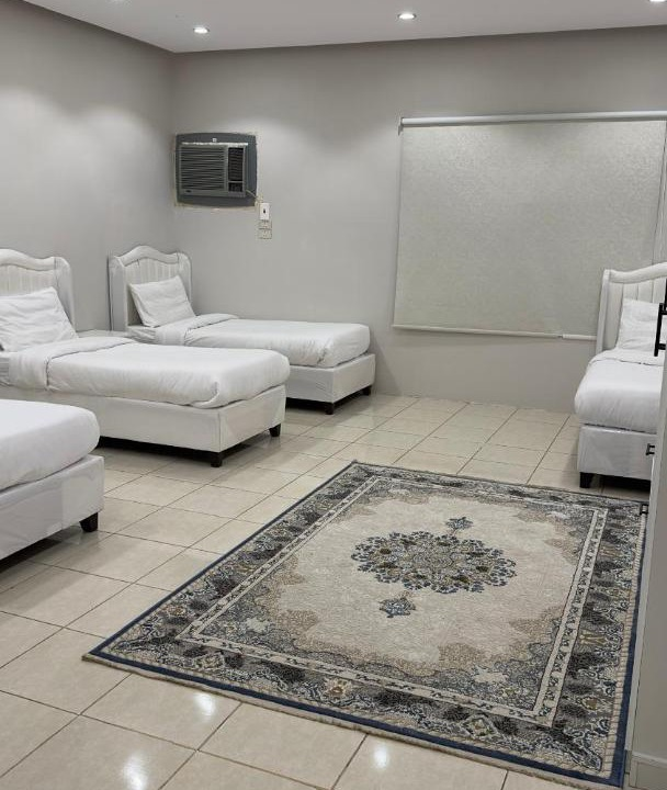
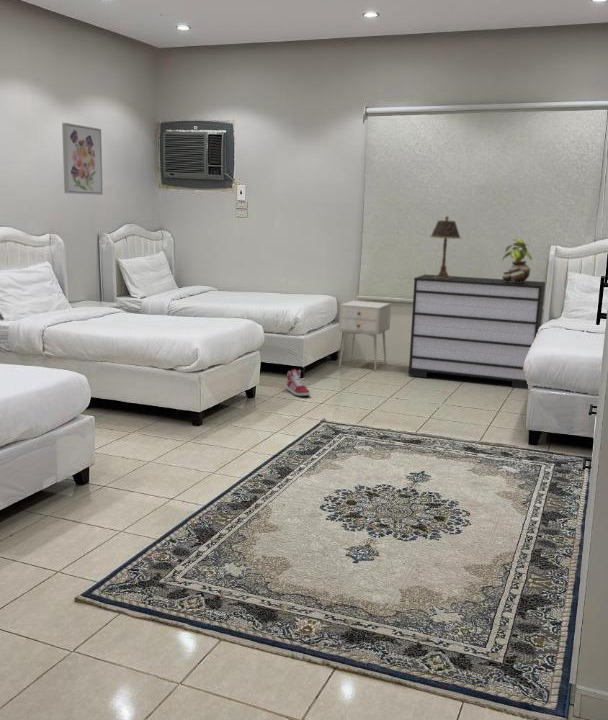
+ potted plant (516, 260)
+ wall art (83, 160)
+ nightstand (364, 333)
+ table lamp (444, 246)
+ sneaker (297, 382)
+ dresser (475, 329)
